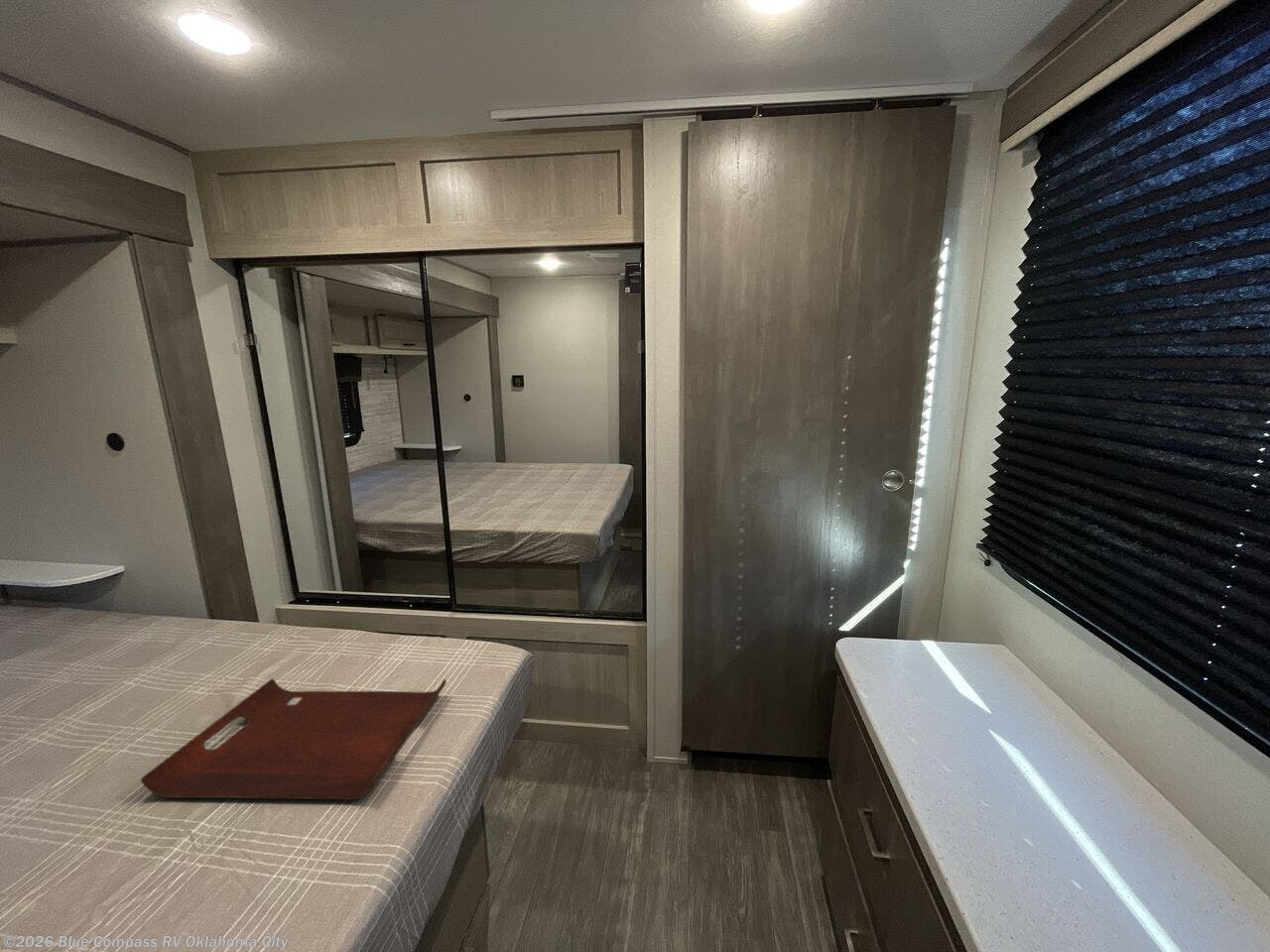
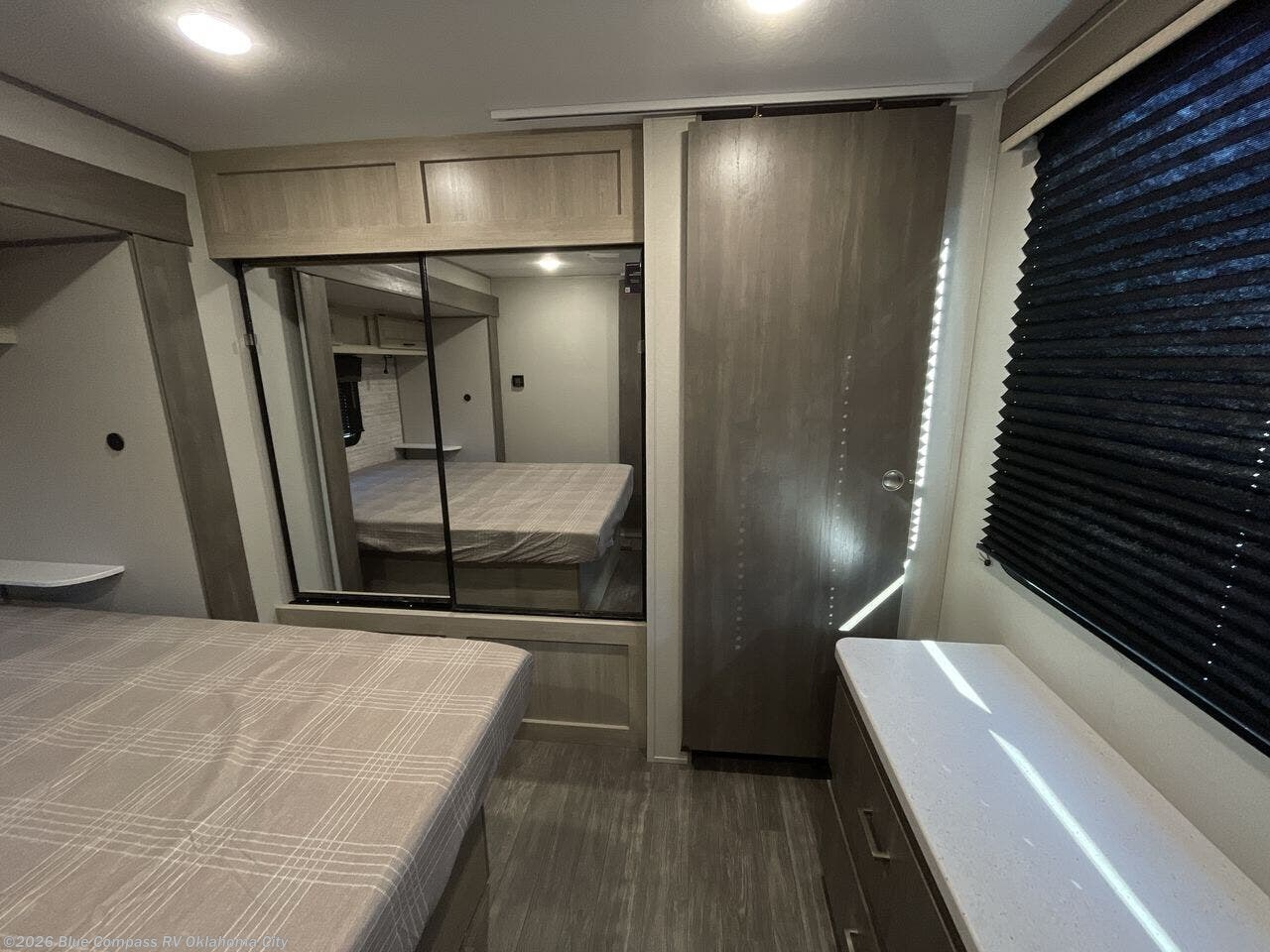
- serving tray (316, 730)
